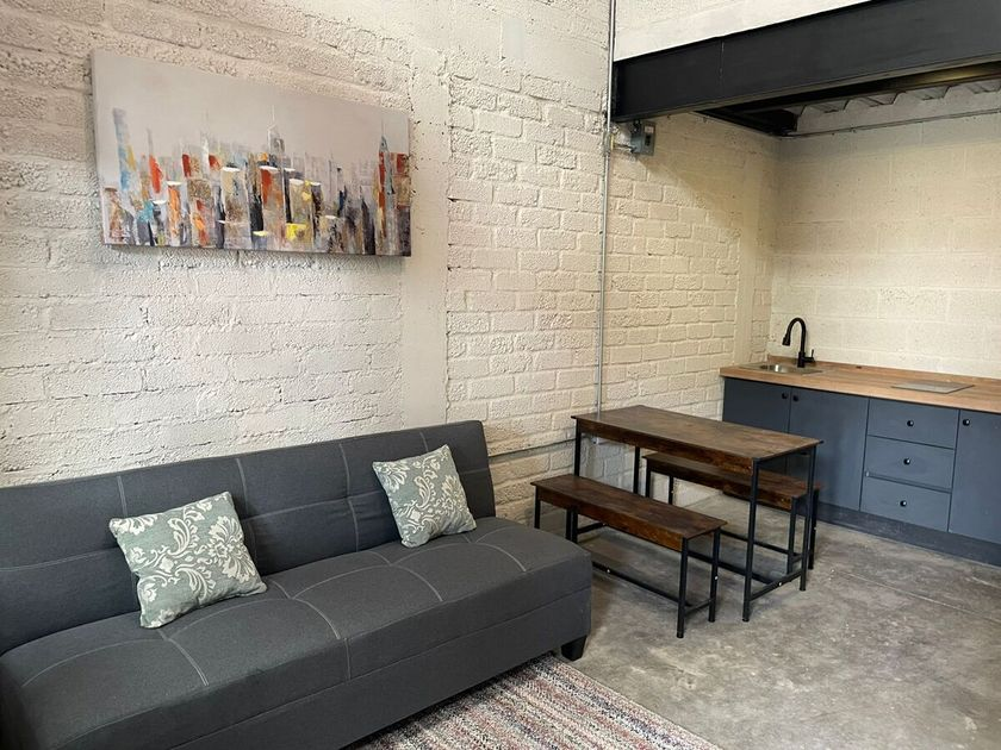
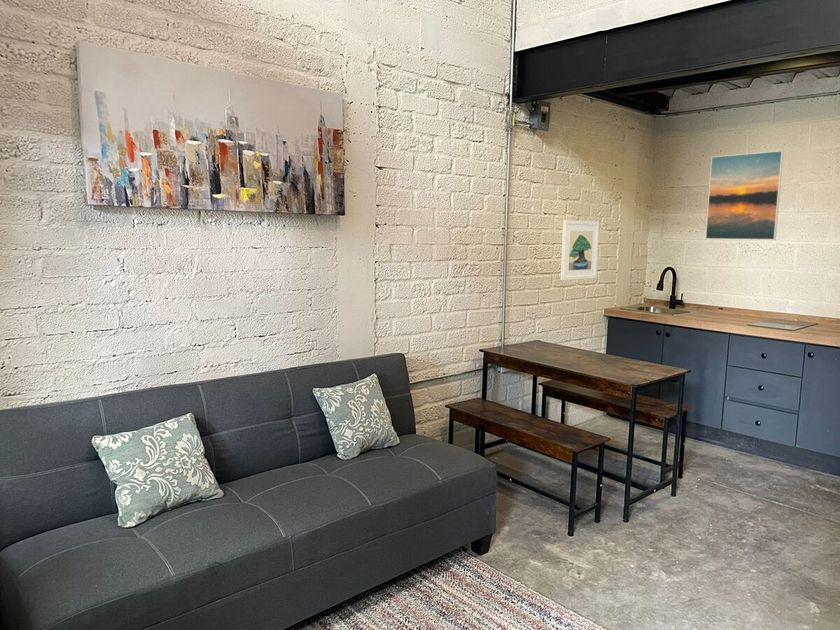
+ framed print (742, 197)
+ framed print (580, 250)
